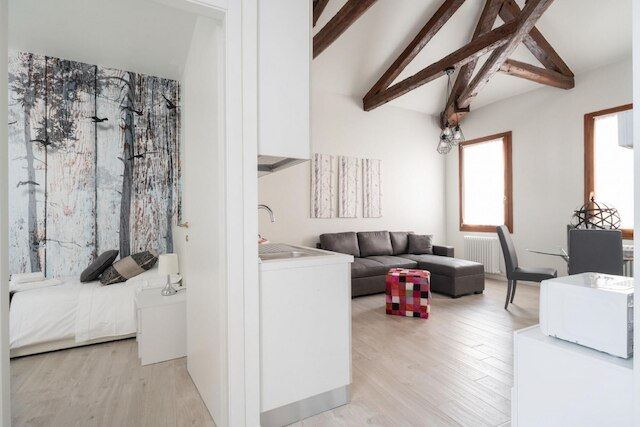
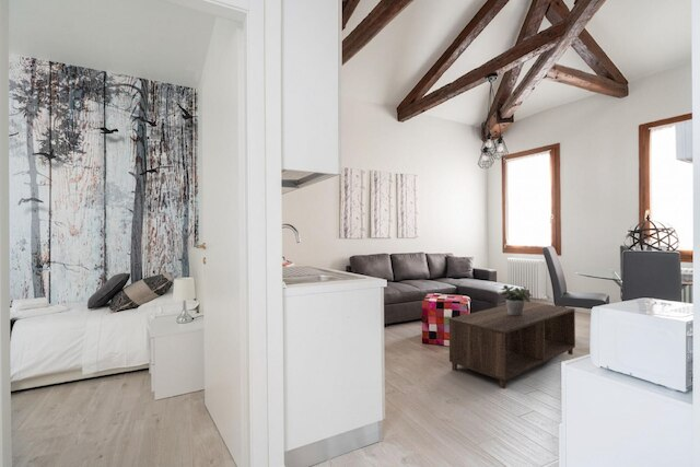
+ potted plant (514, 299)
+ coffee table (515, 337)
